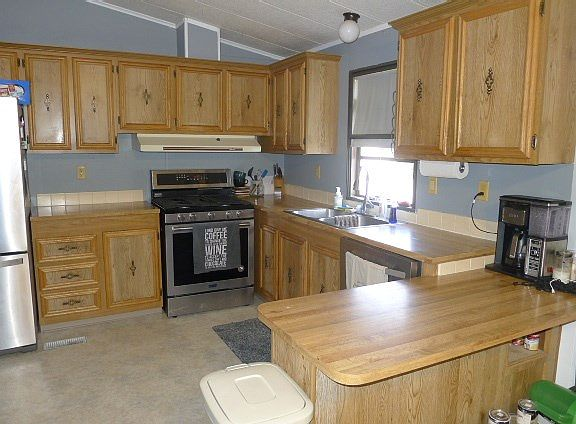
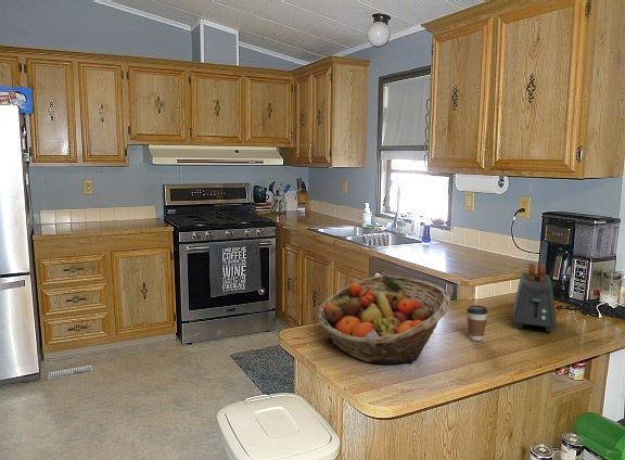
+ coffee cup (476, 322)
+ toaster (535, 294)
+ fruit basket (381, 316)
